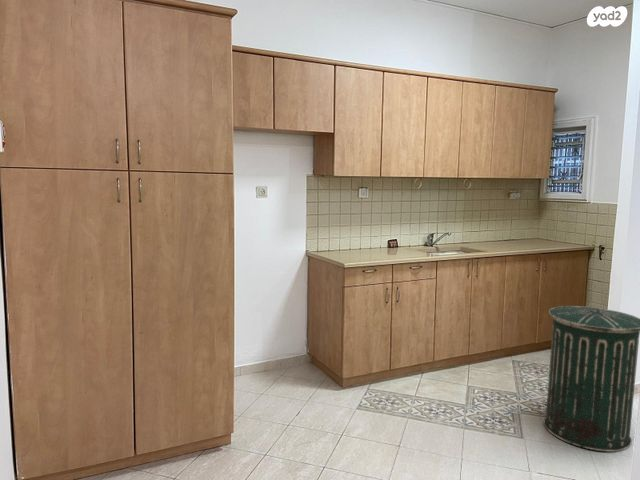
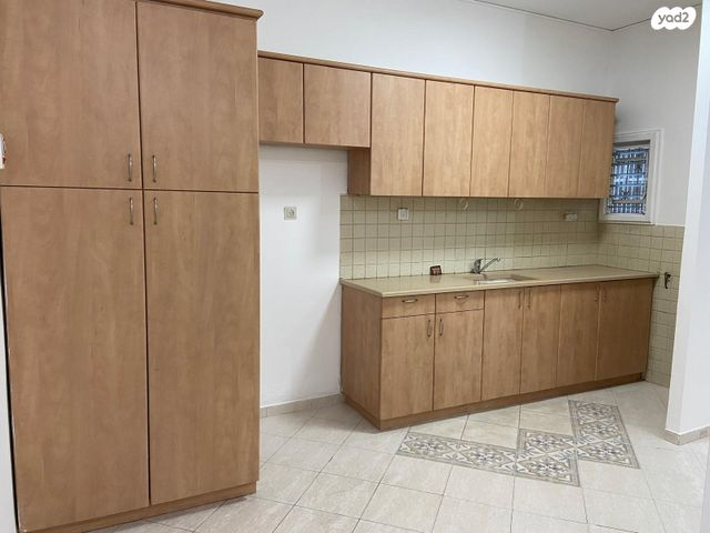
- trash can (590, 370)
